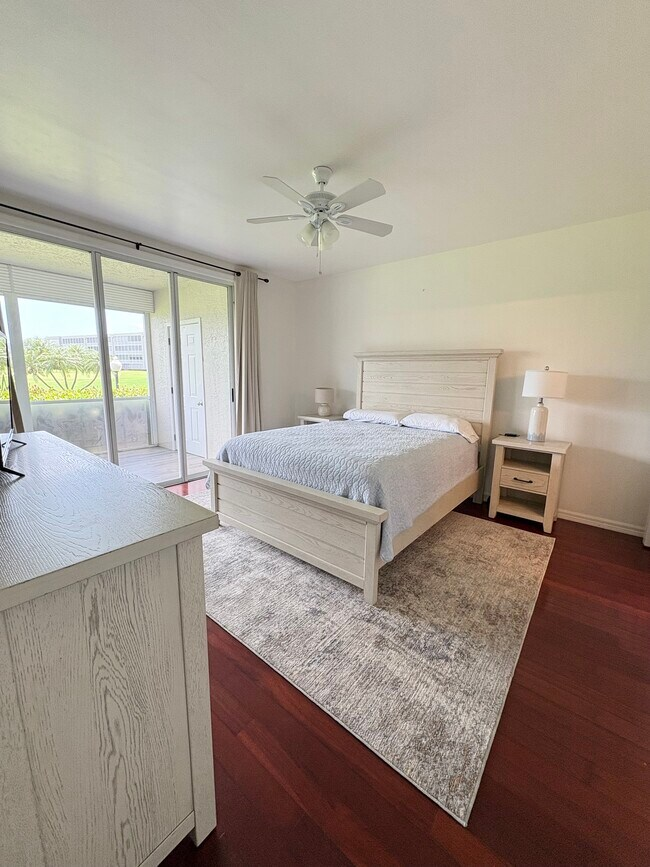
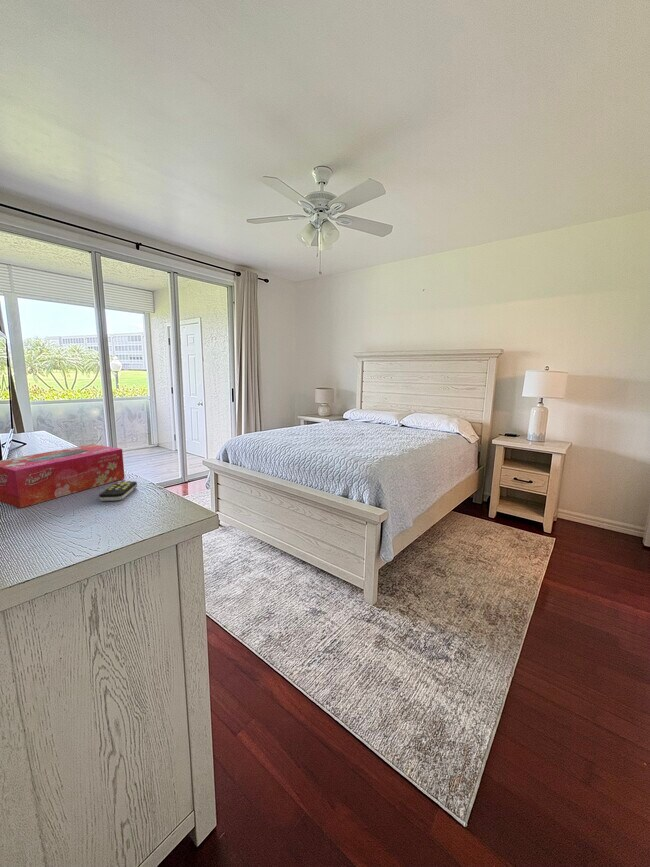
+ remote control (119, 490)
+ tissue box (61, 471)
